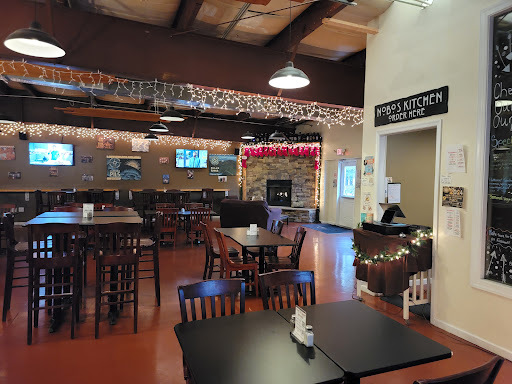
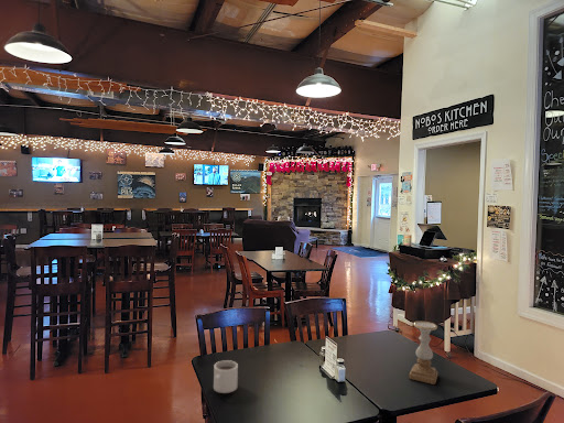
+ mug (225, 377)
+ candle holder (424, 350)
